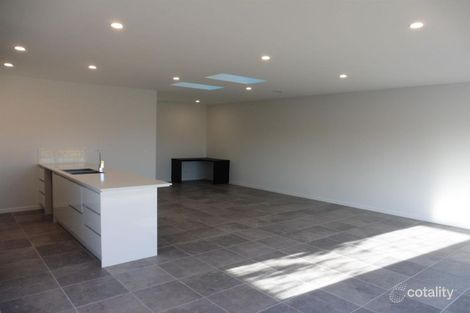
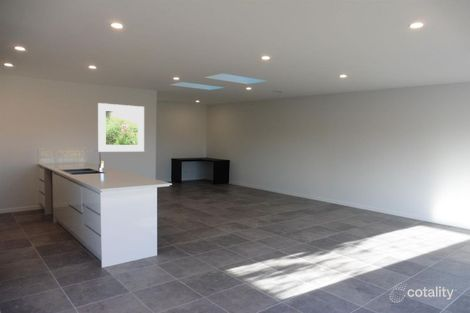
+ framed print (122, 128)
